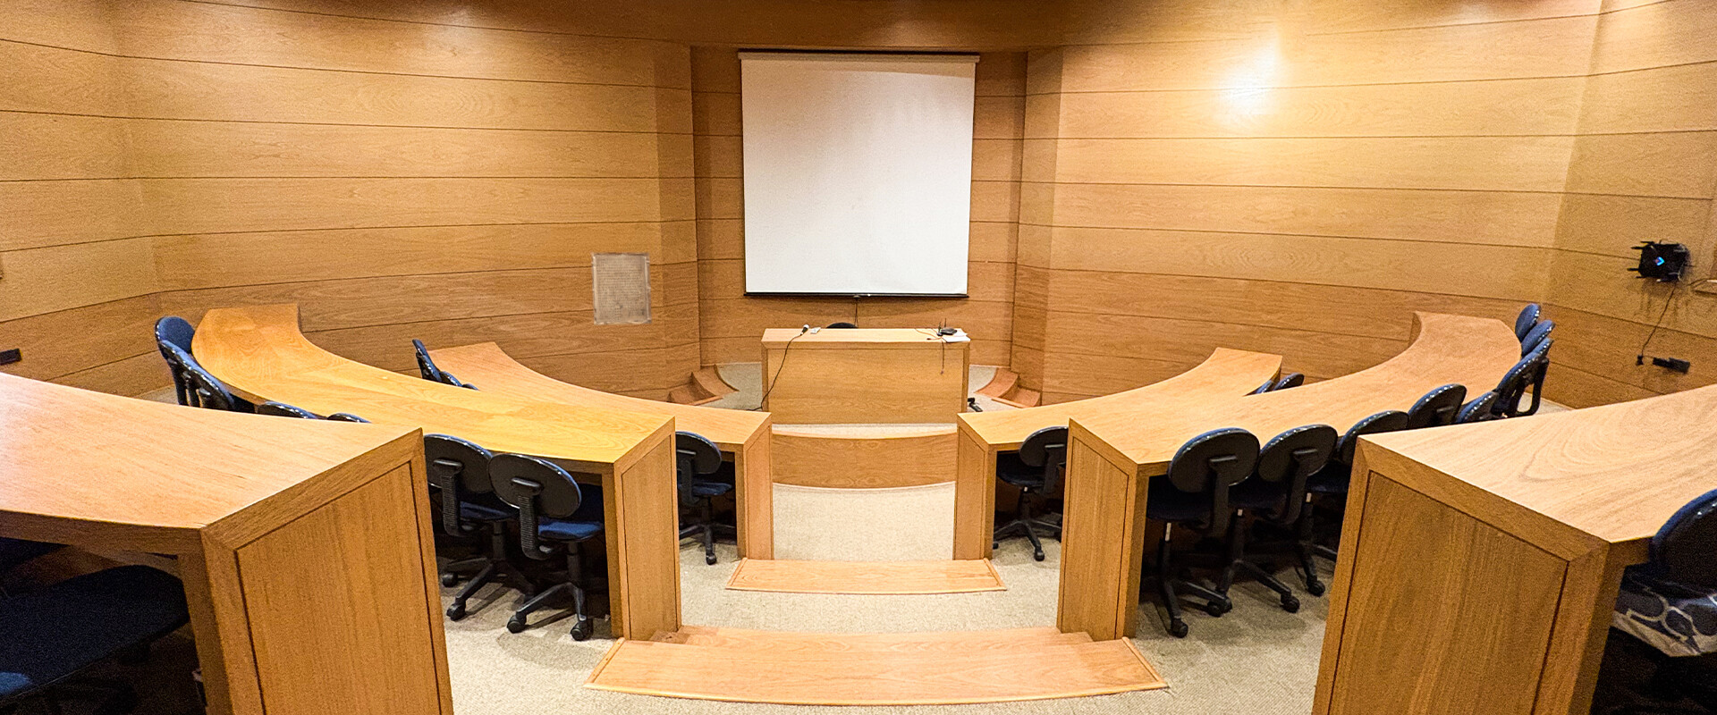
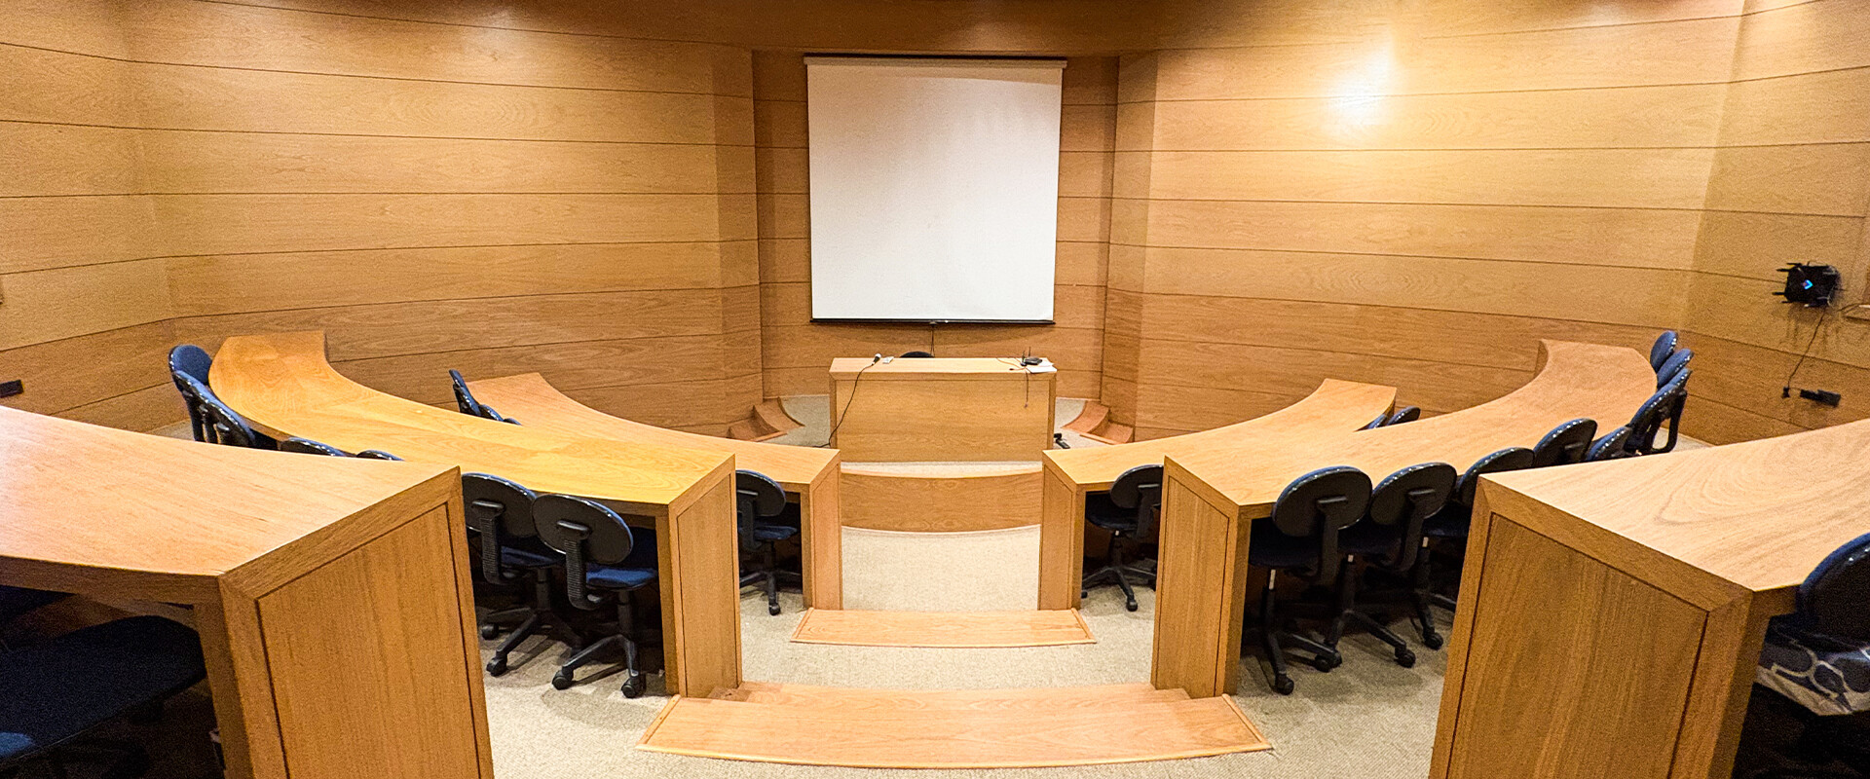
- stone plaque (622, 288)
